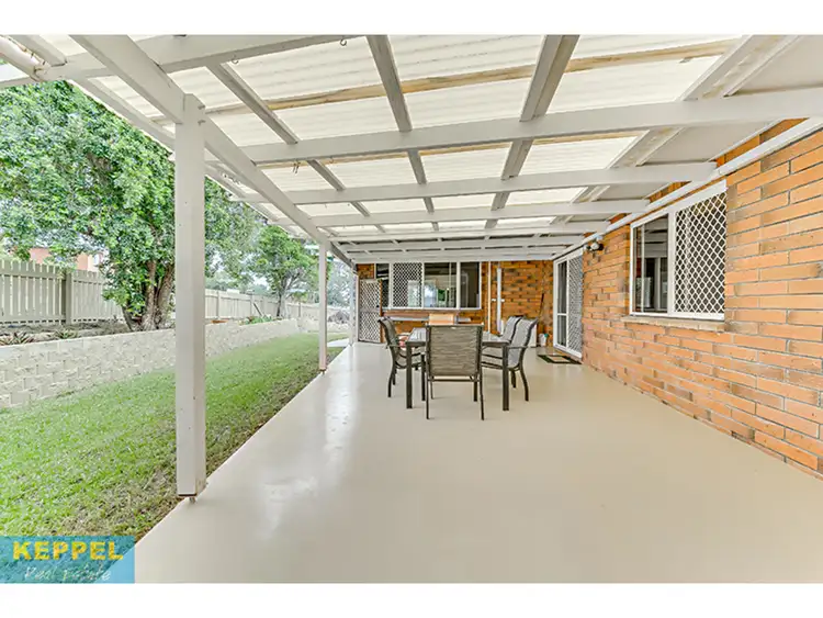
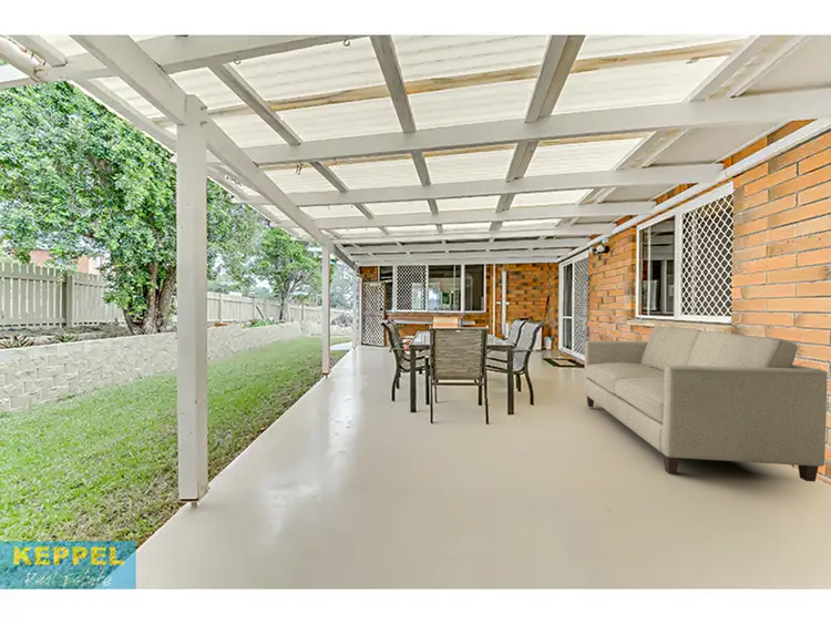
+ sofa (669, 381)
